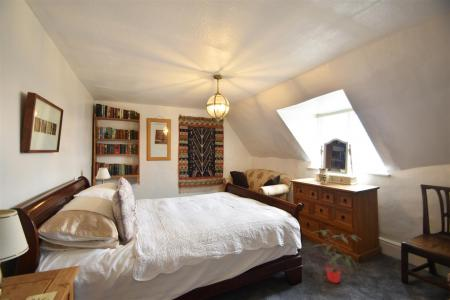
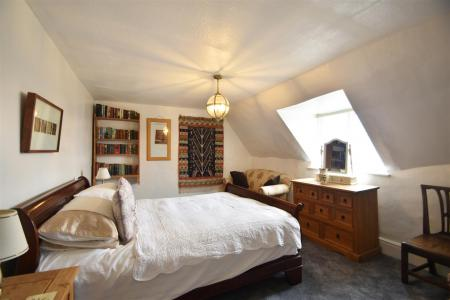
- potted plant (332, 253)
